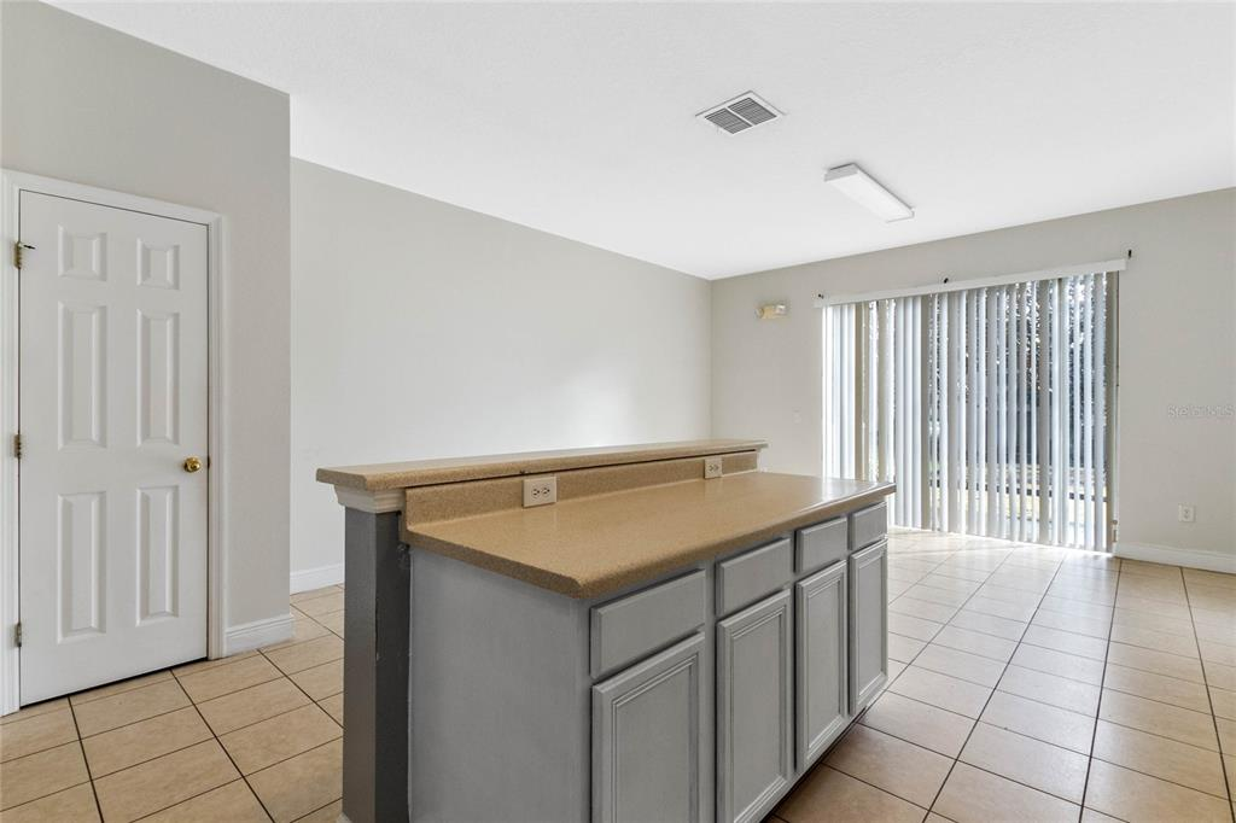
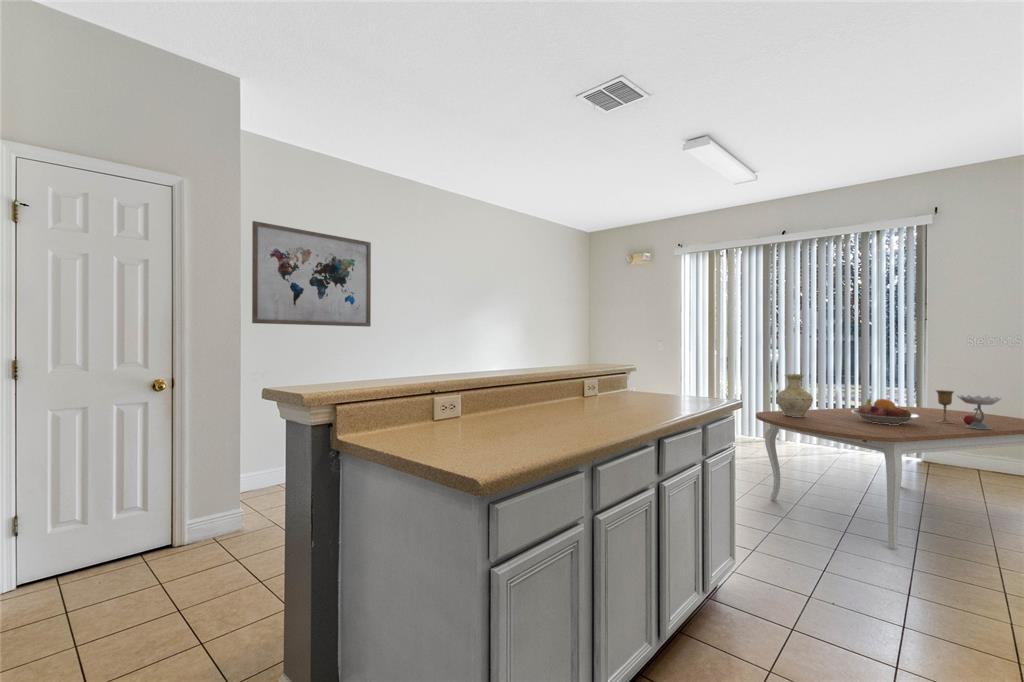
+ wall art (317, 278)
+ vase (794, 394)
+ goblet (966, 415)
+ fruit bowl (884, 410)
+ dining table (895, 465)
